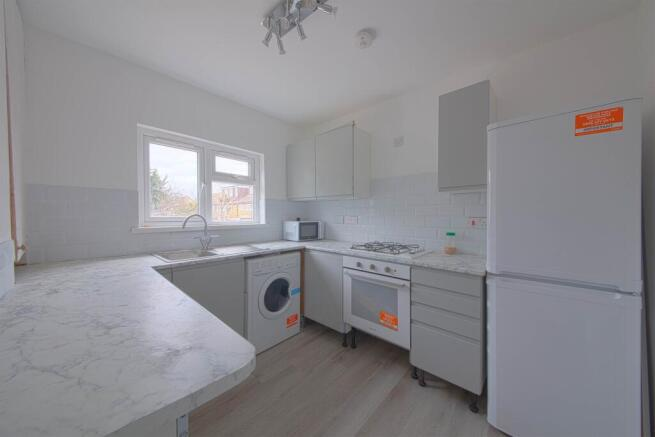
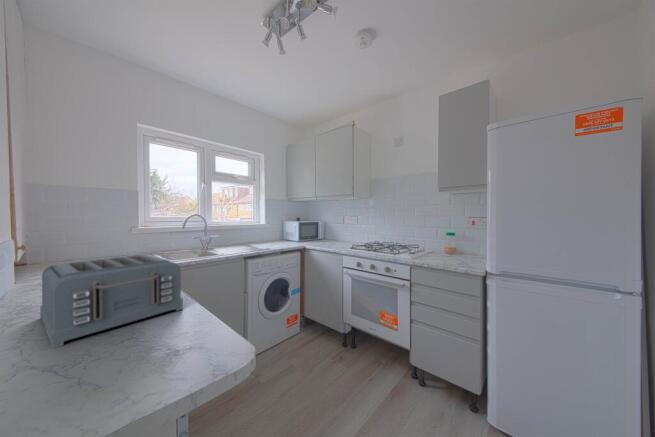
+ toaster (116, 288)
